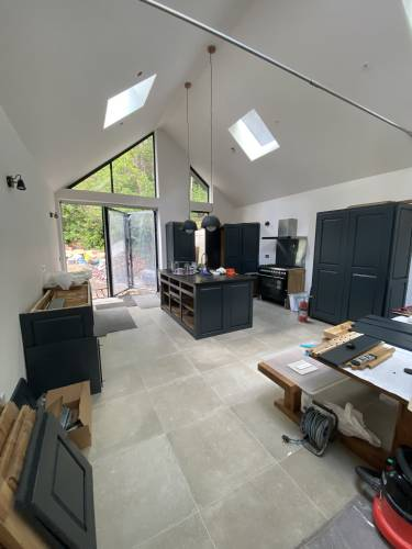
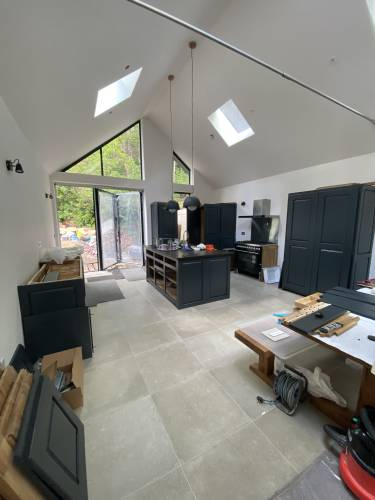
- fire extinguisher (303, 307)
